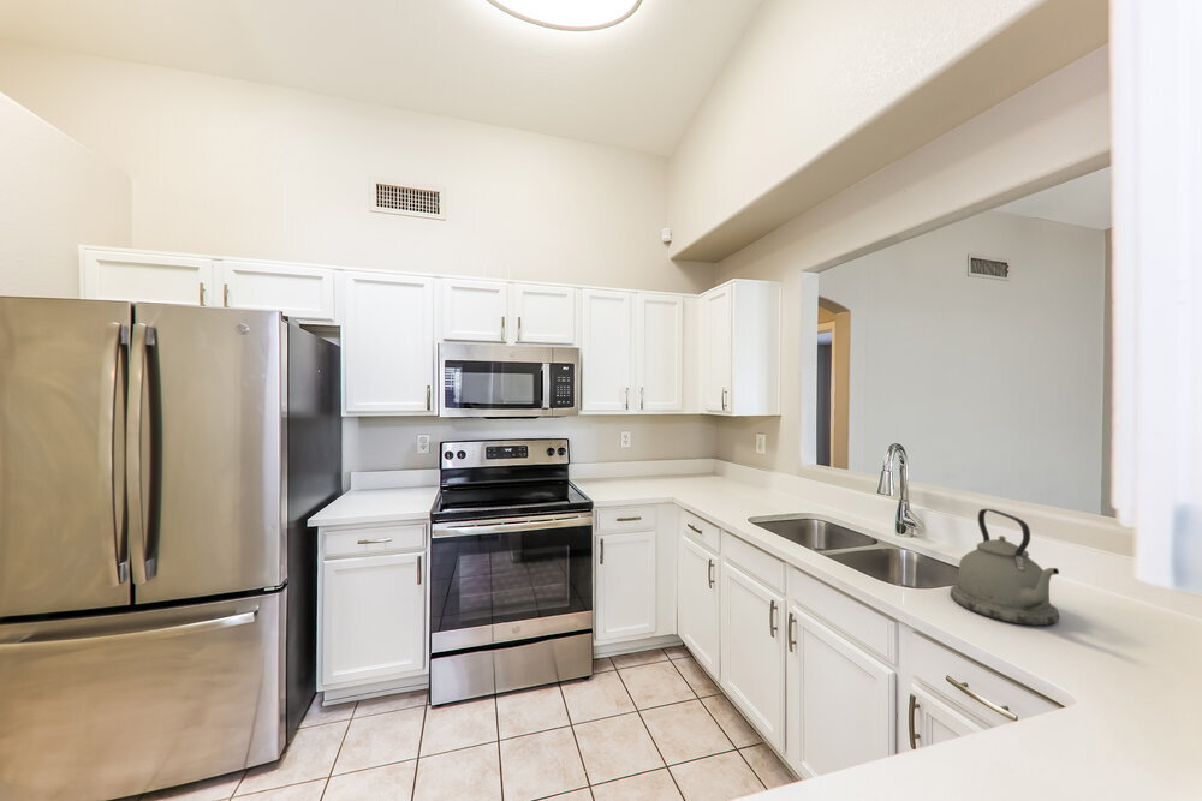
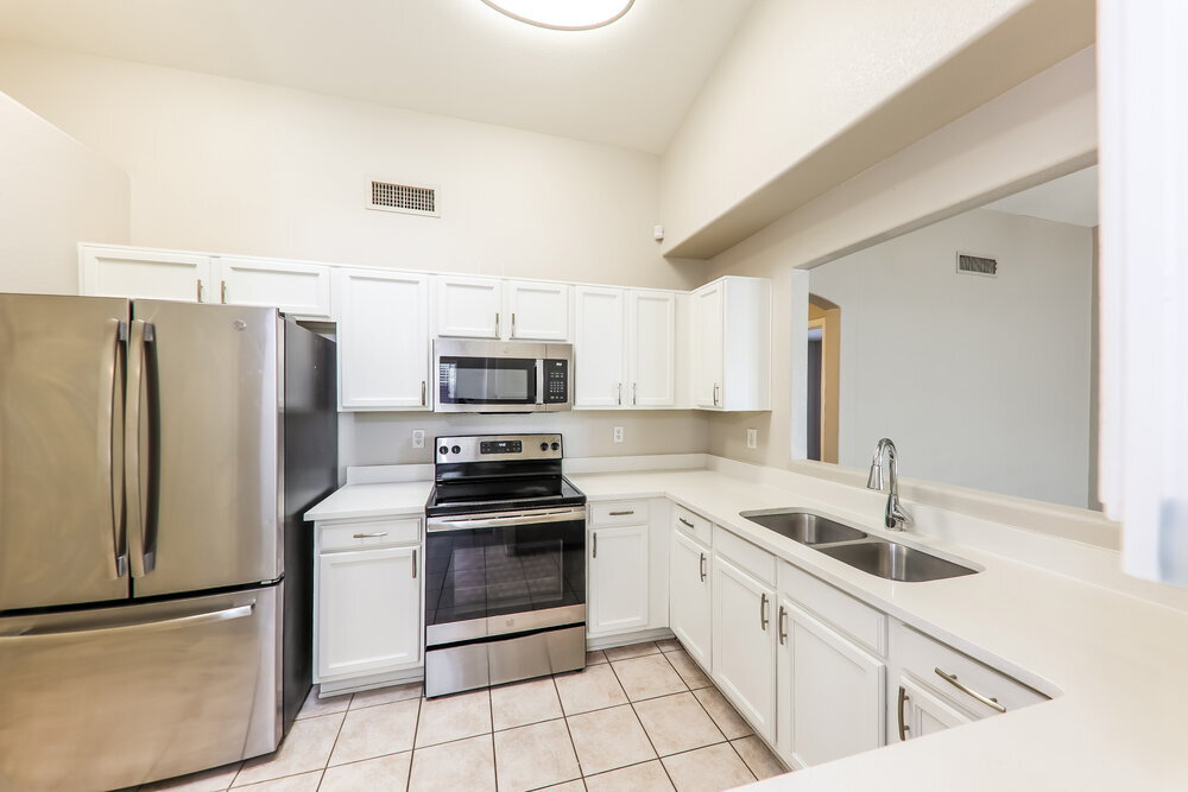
- kettle (1007, 561)
